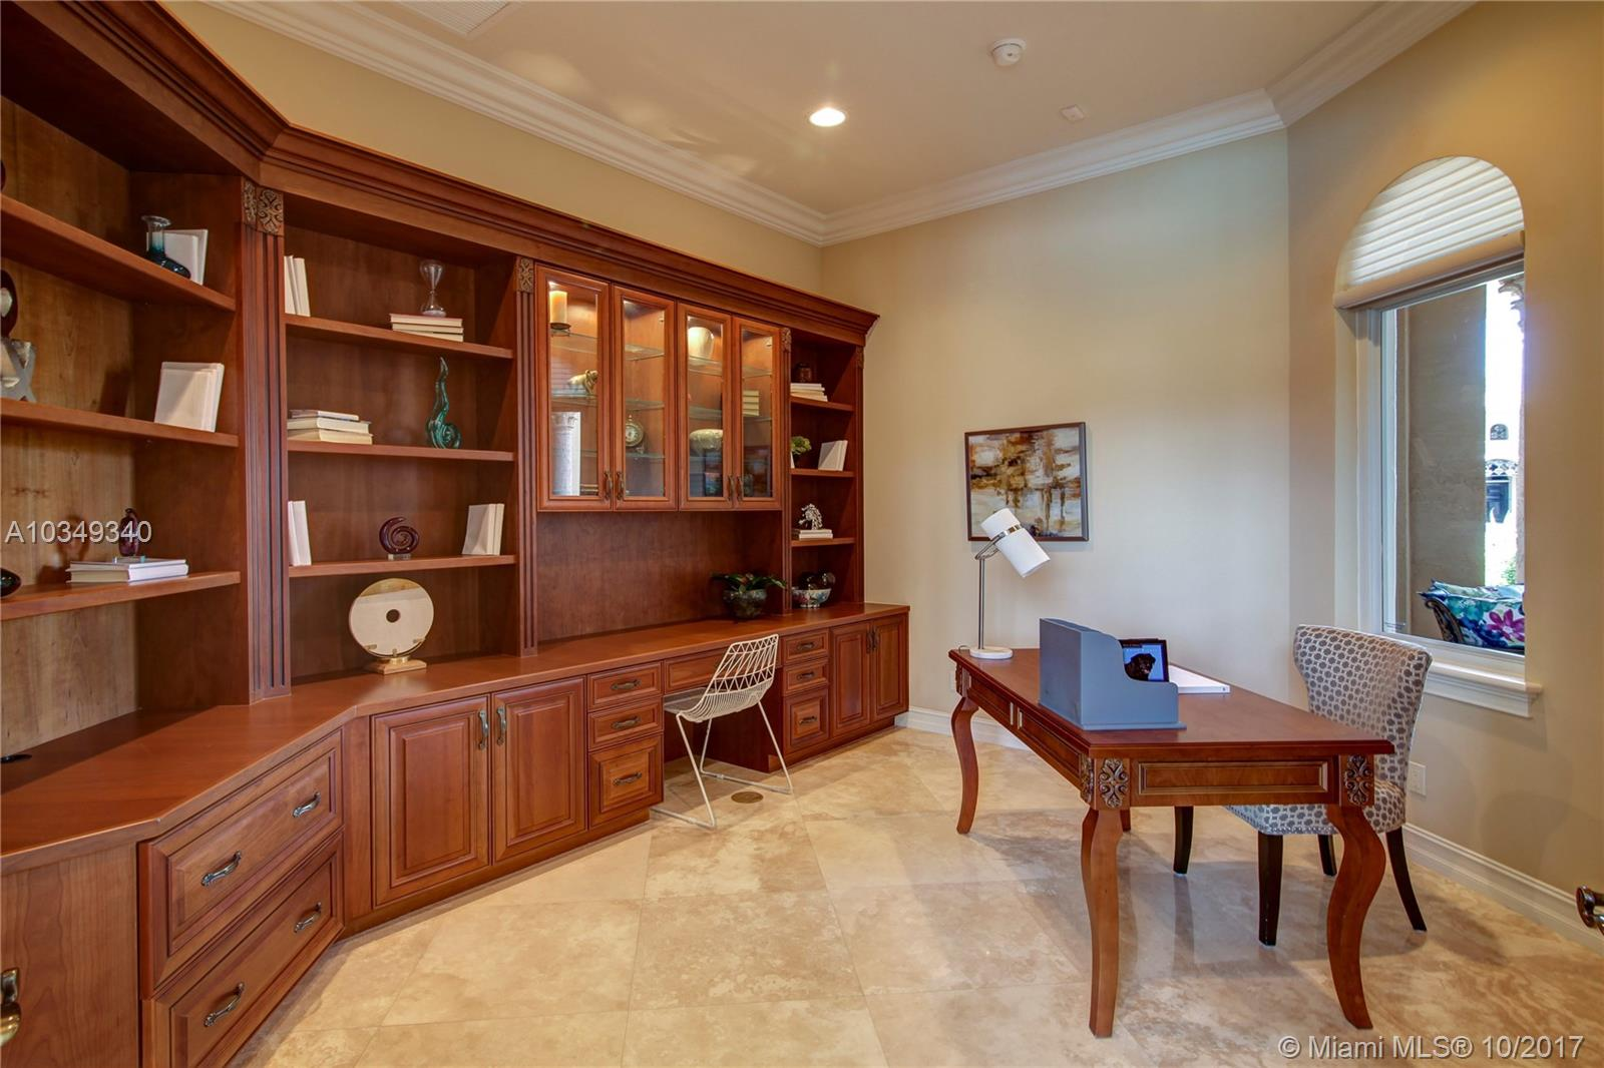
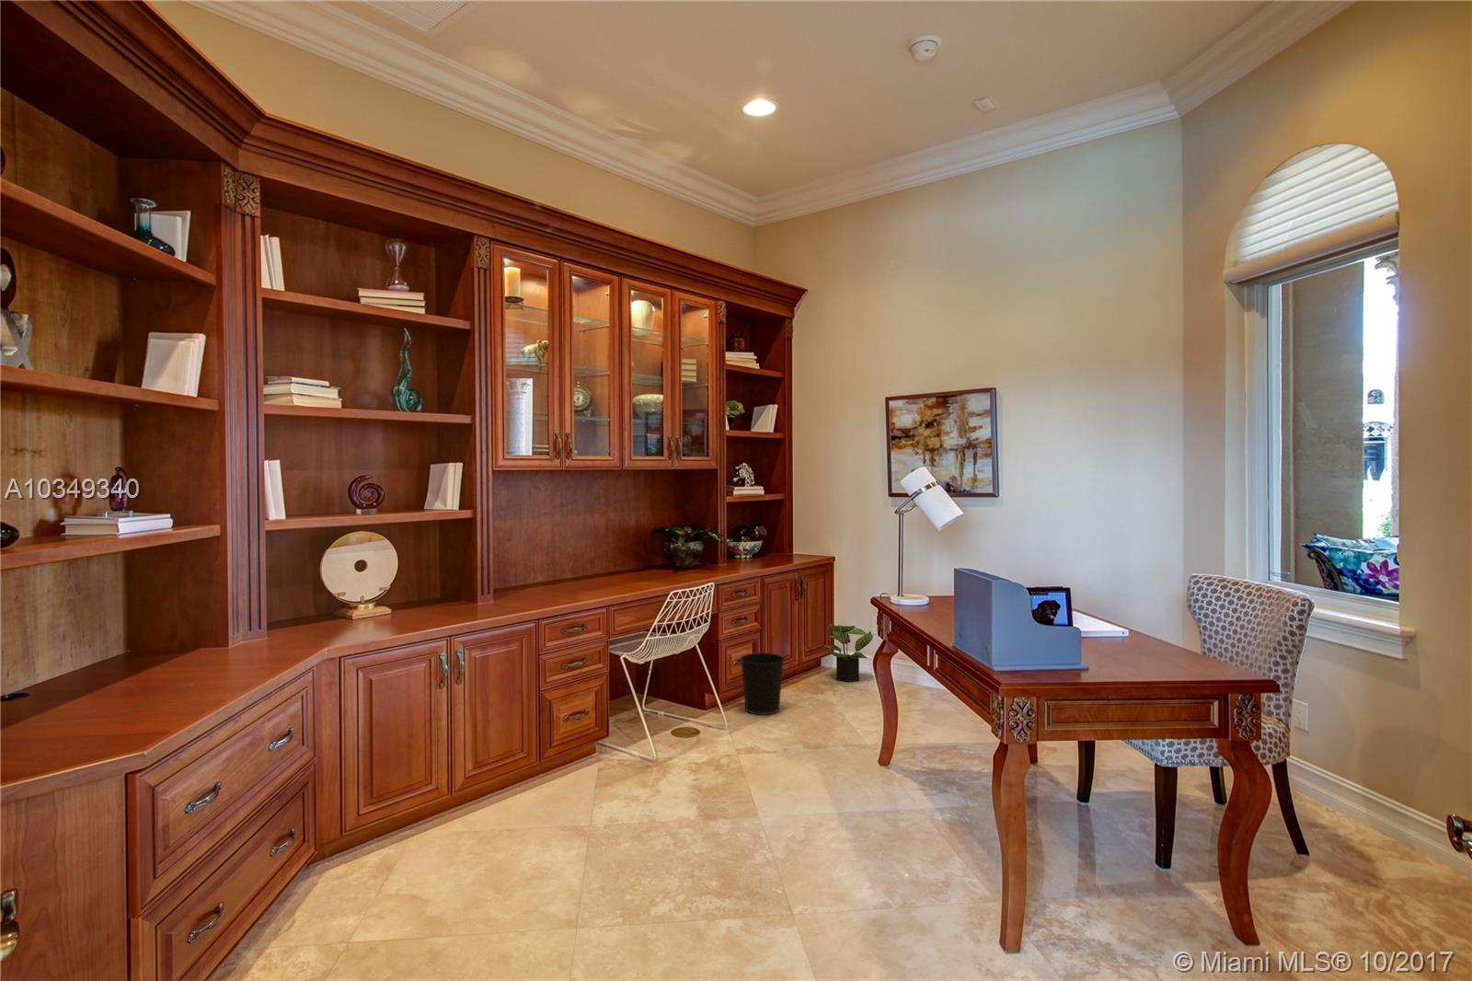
+ wastebasket (762, 683)
+ potted plant (843, 648)
